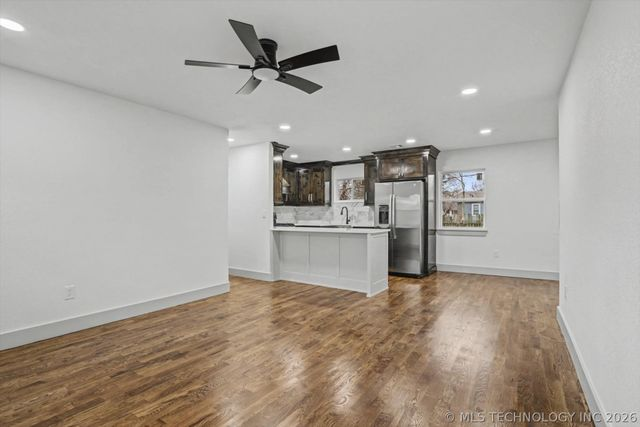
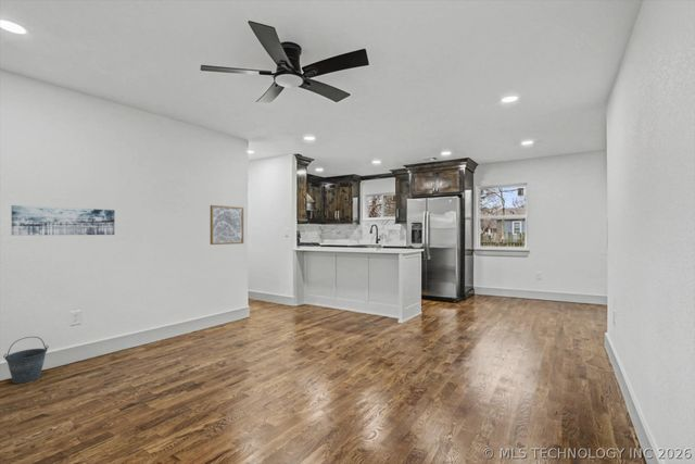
+ bucket (26, 358)
+ wall art (67, 221)
+ wall art (227, 225)
